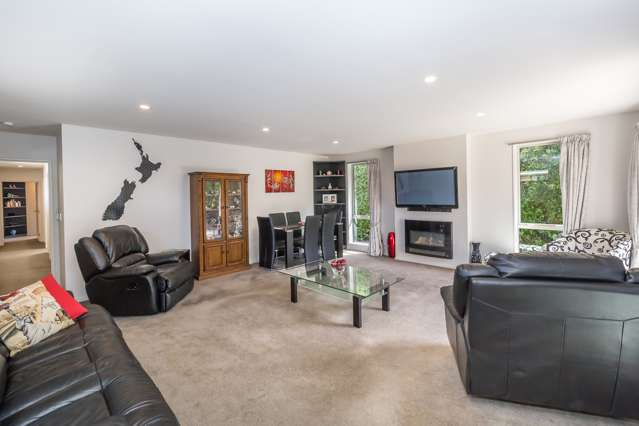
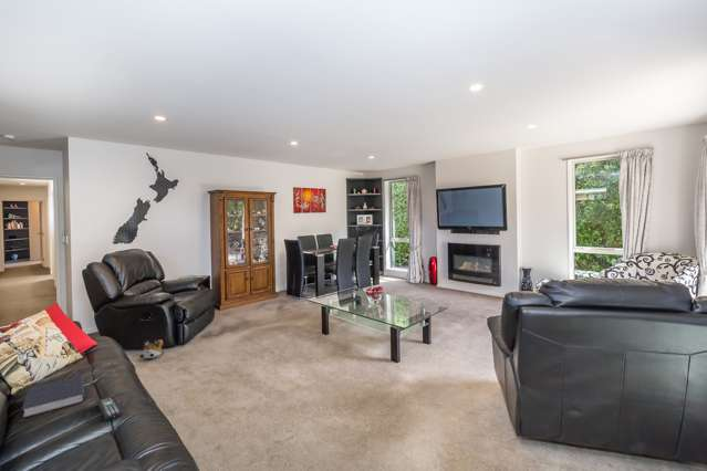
+ book (55, 394)
+ remote control (108, 407)
+ plush toy (154, 347)
